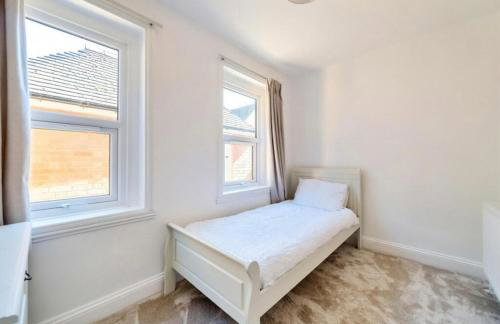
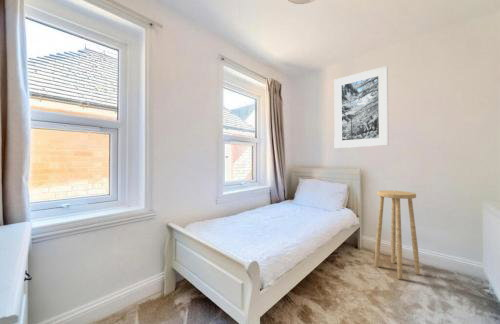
+ stool (396, 231)
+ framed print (359, 110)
